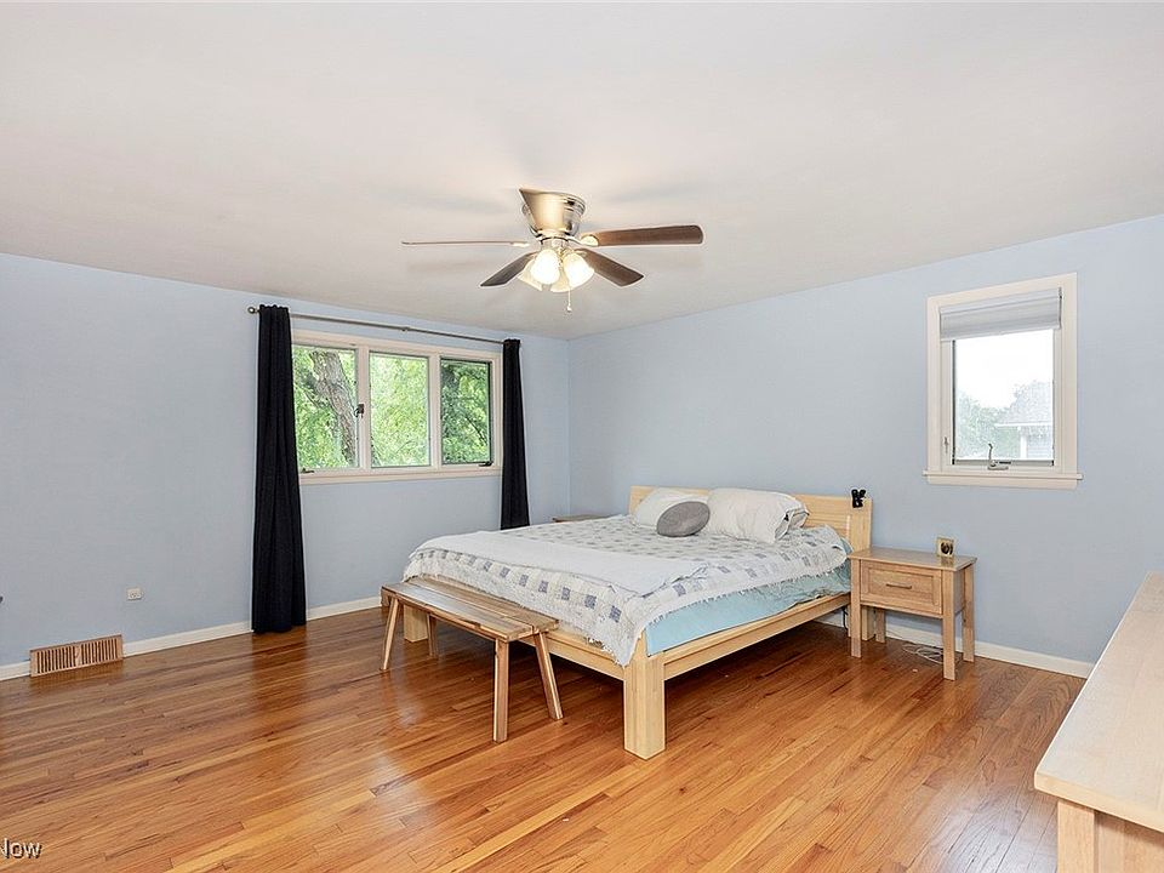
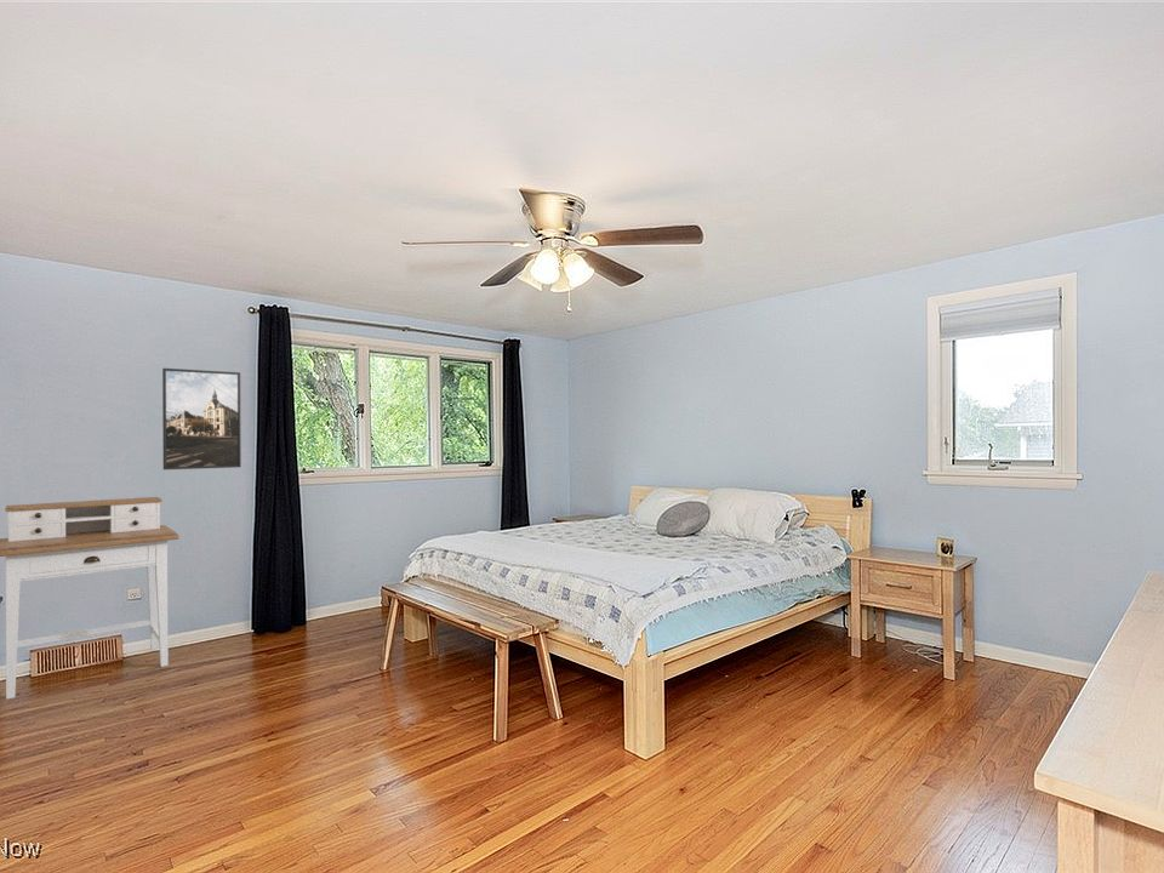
+ desk (89, 572)
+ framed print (202, 418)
